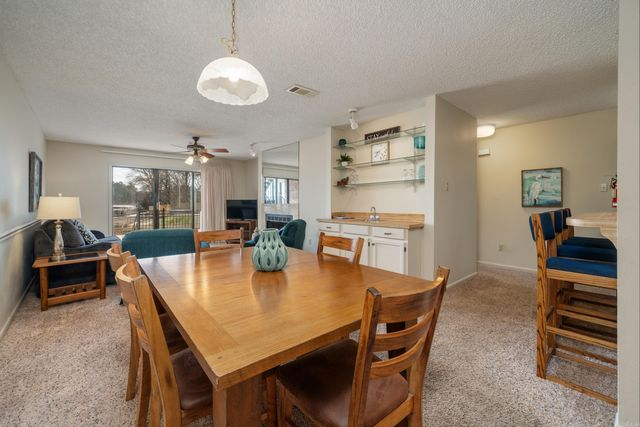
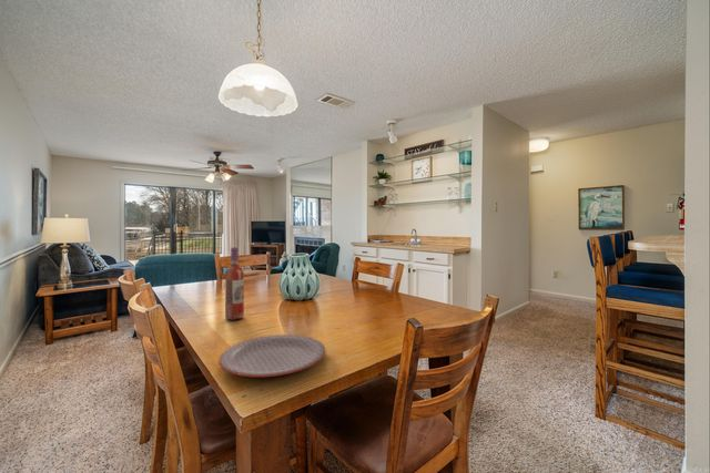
+ plate (274, 356)
+ wine bottle (234, 282)
